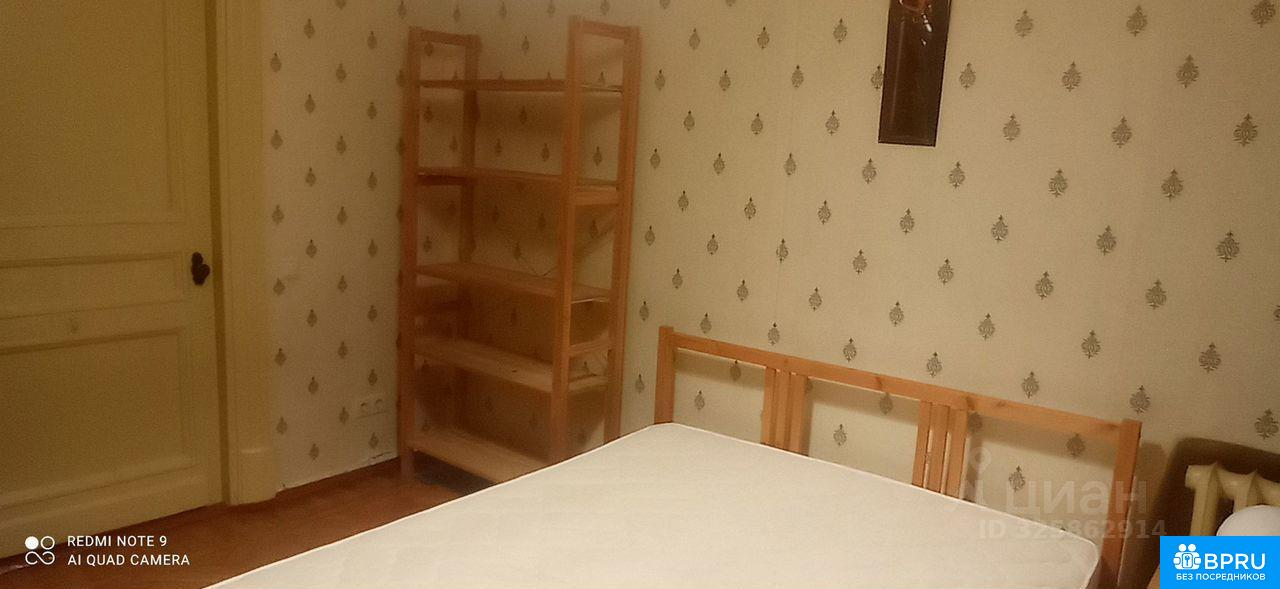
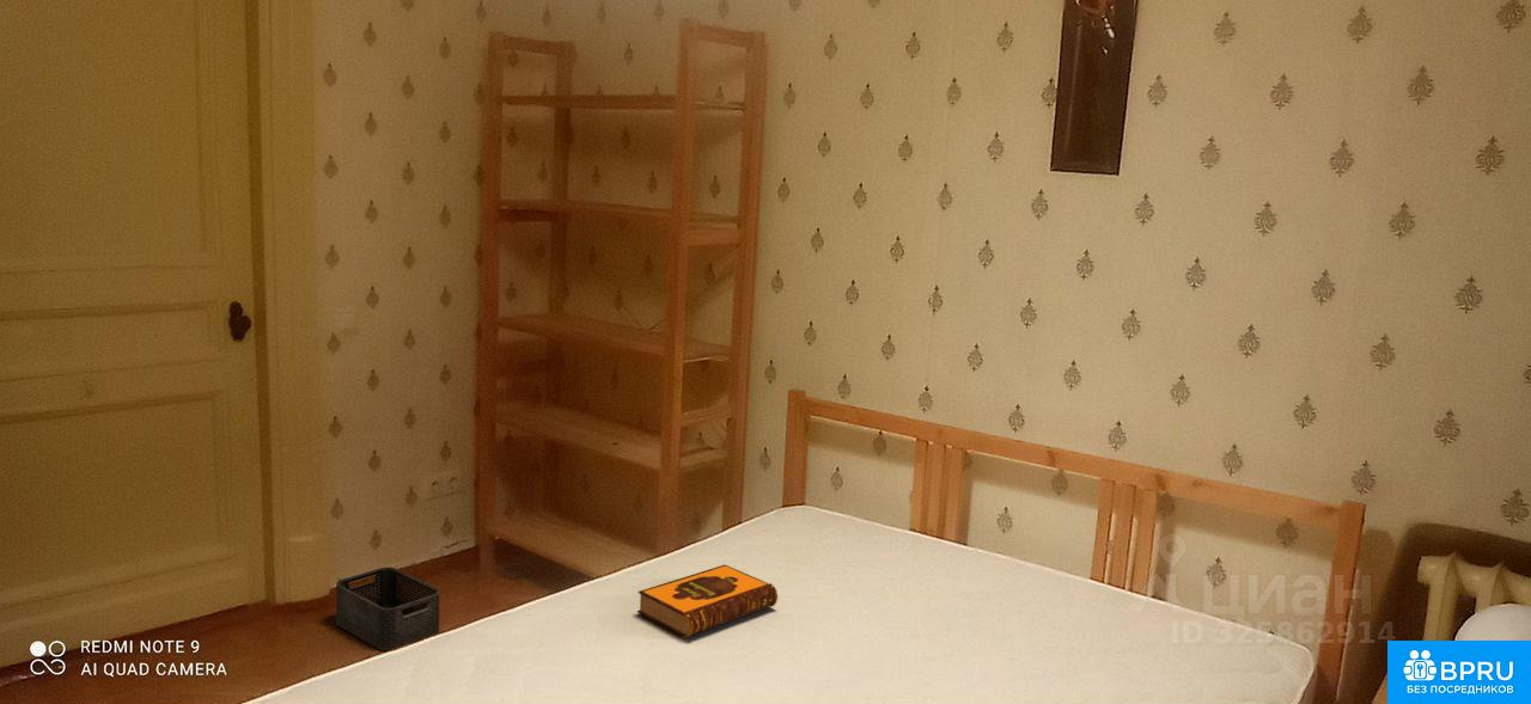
+ hardback book (708, 600)
+ storage bin (388, 607)
